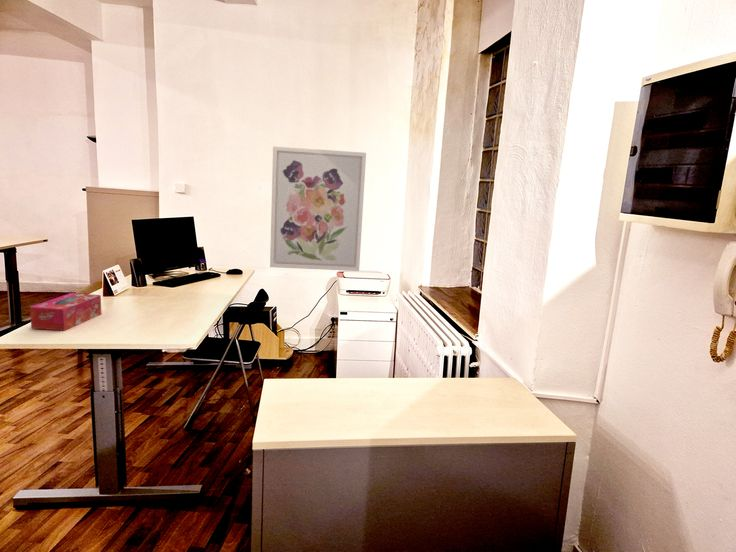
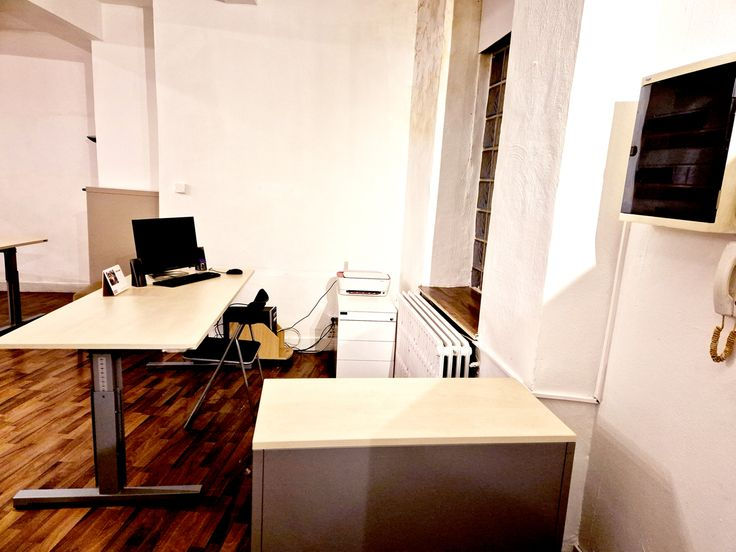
- wall art (317, 210)
- tissue box (67, 310)
